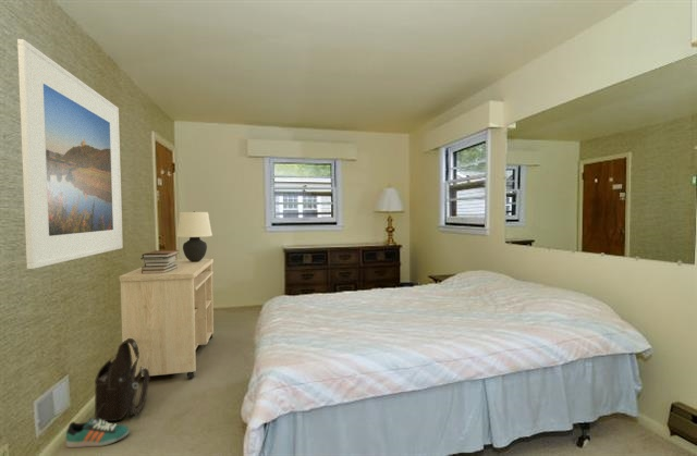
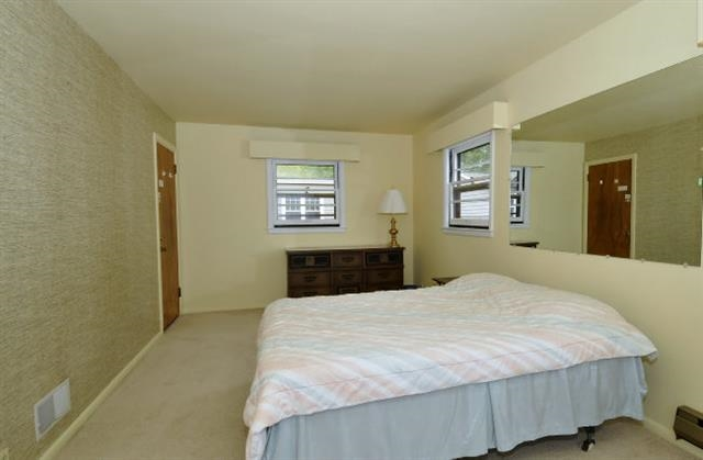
- book stack (160, 260)
- sneaker (97, 430)
- shoulder bag (121, 375)
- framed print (83, 169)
- table lamp (194, 236)
- desk (175, 311)
